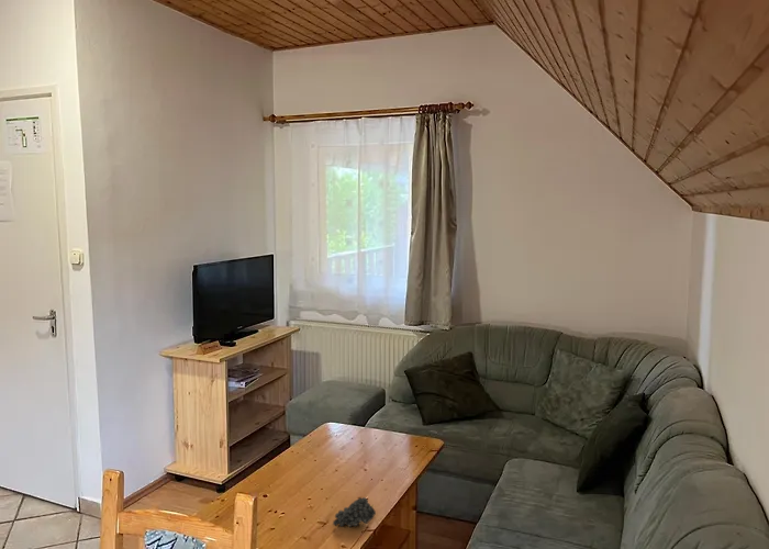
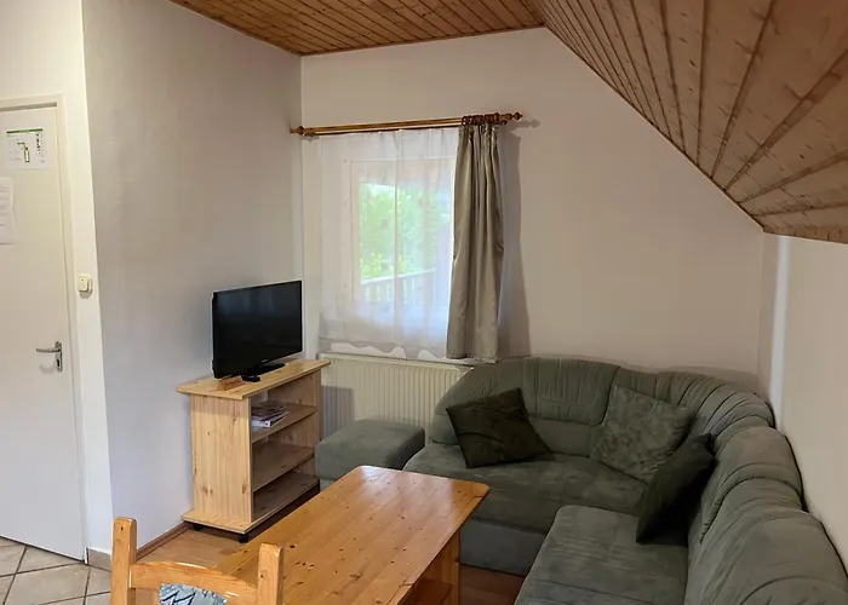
- fruit (355, 509)
